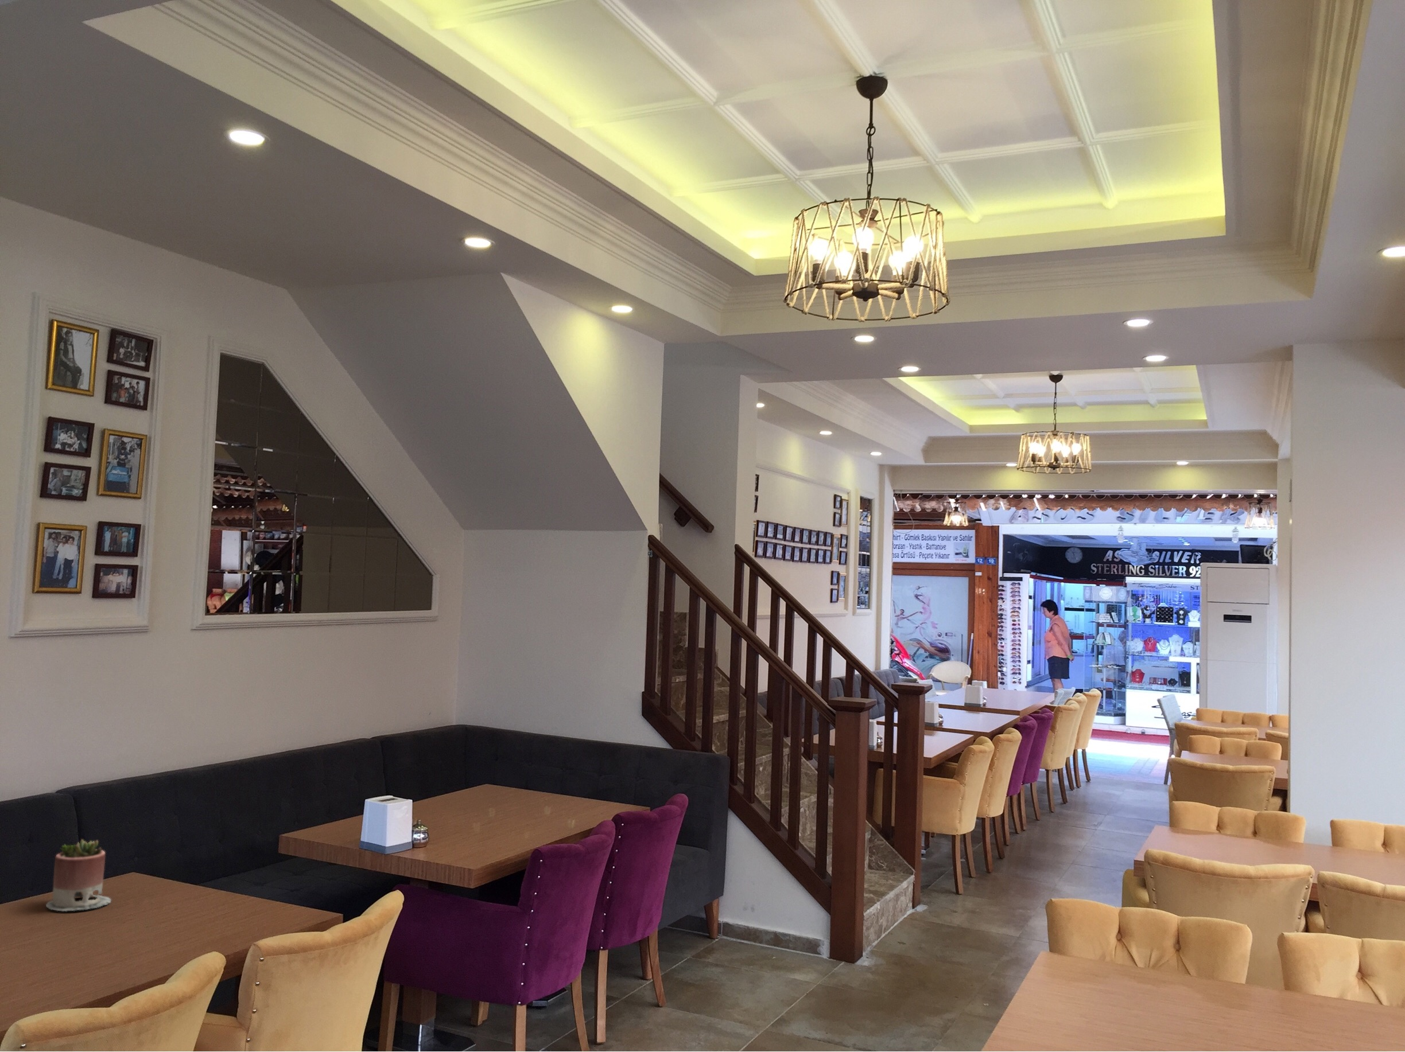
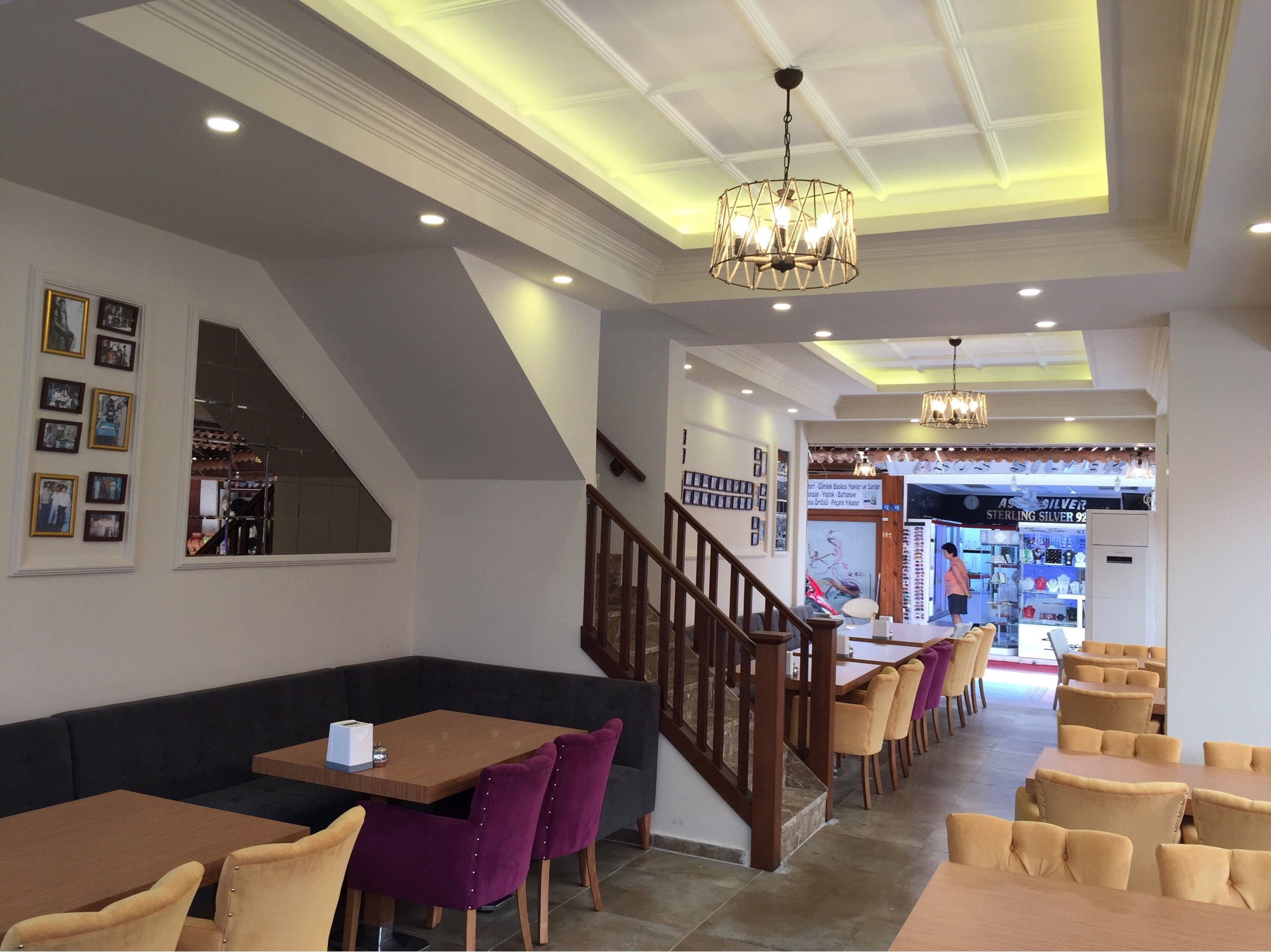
- succulent planter (81, 871)
